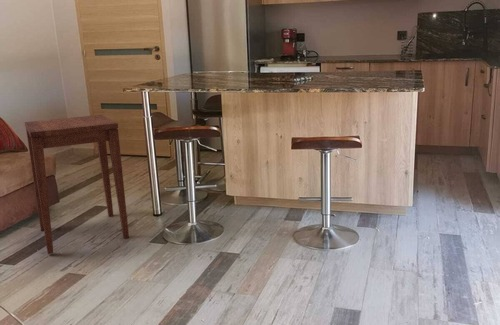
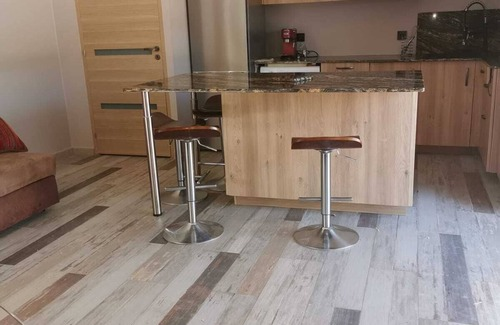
- side table (102, 178)
